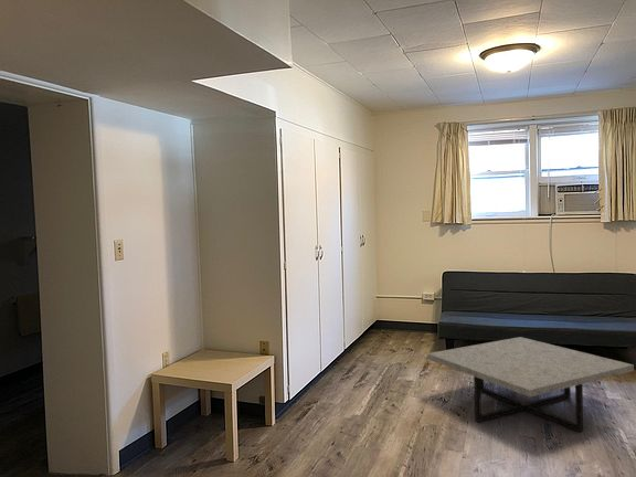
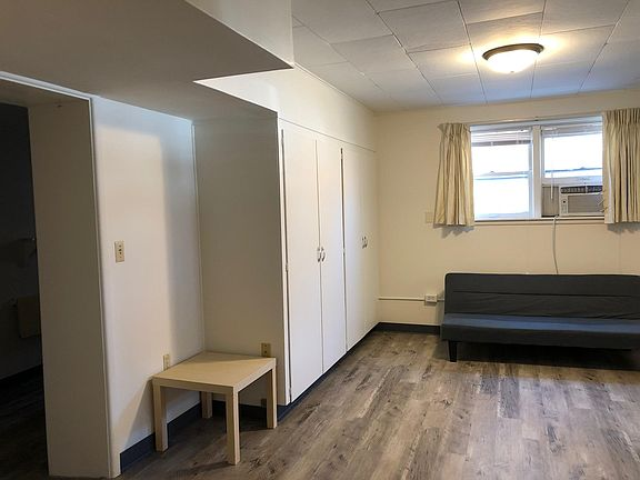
- coffee table (524, 383)
